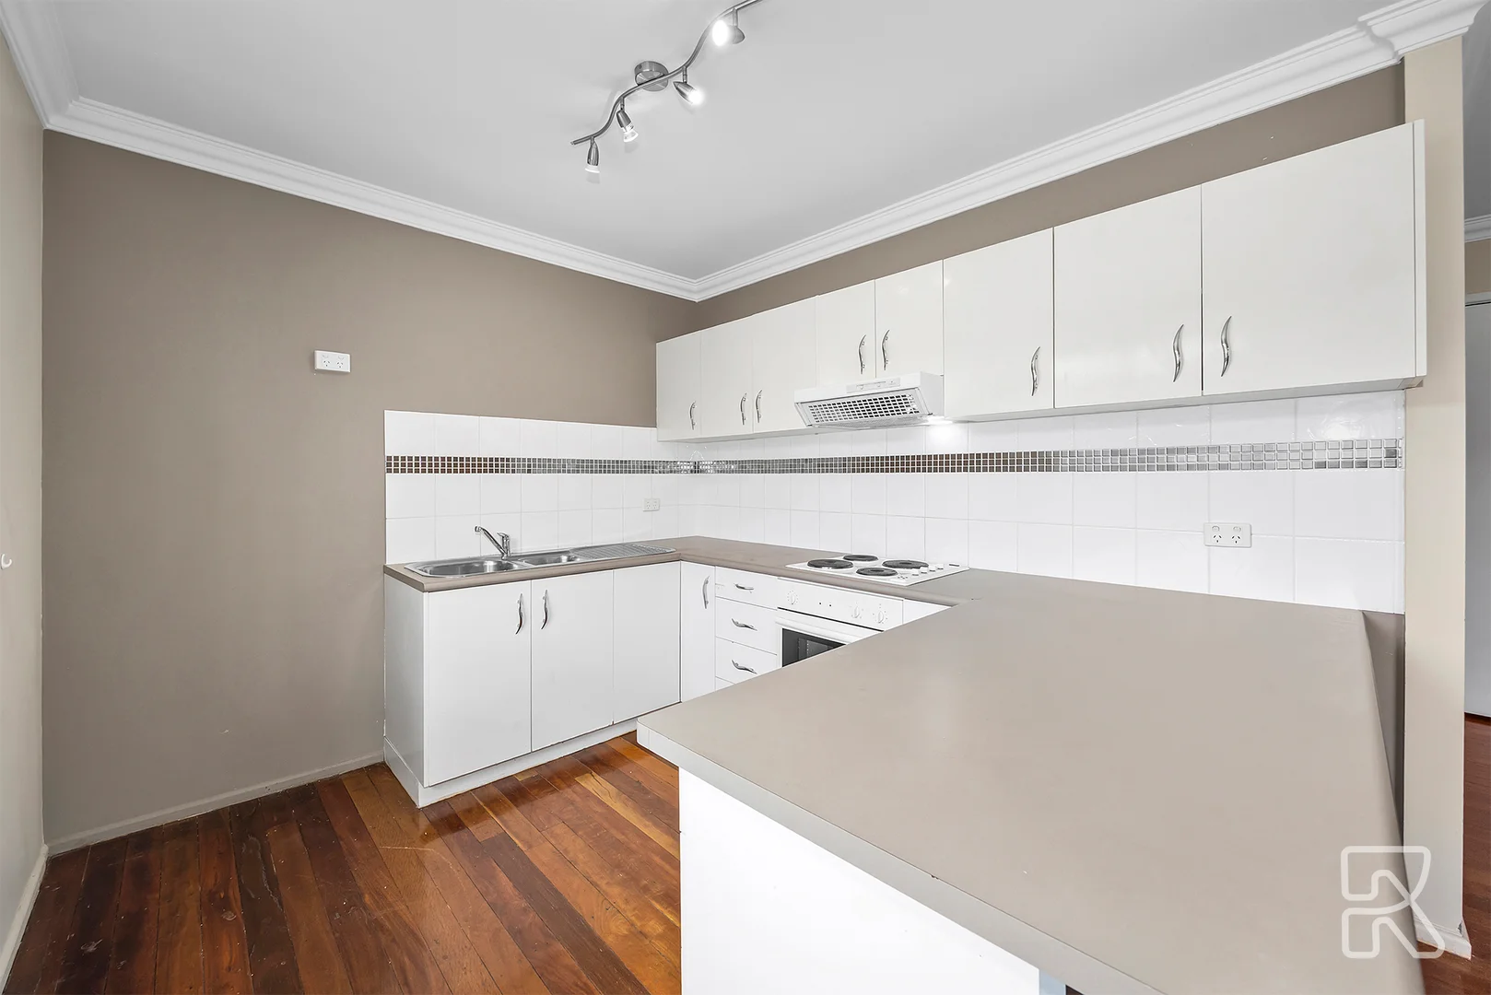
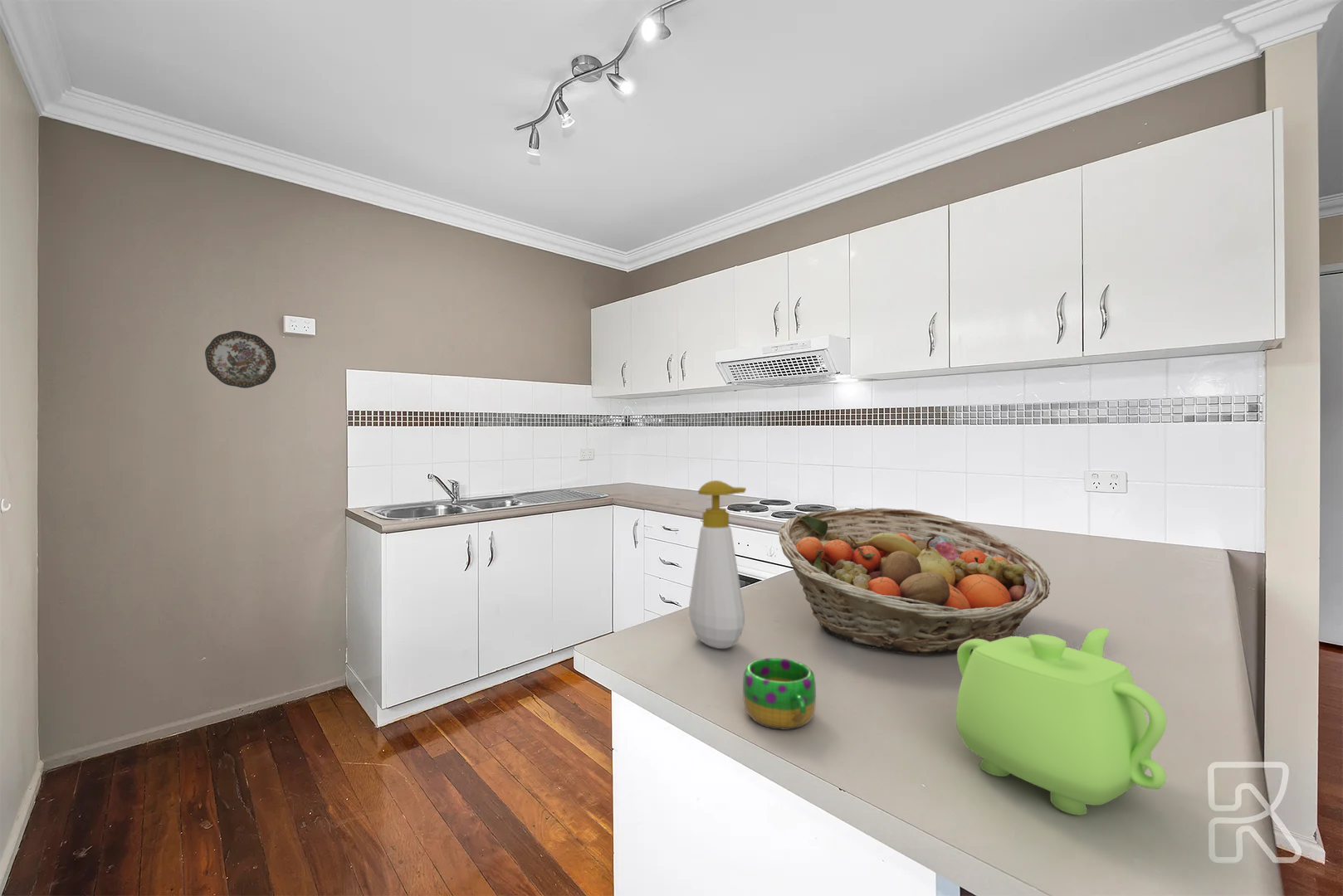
+ teapot (1061, 700)
+ decorative plate (241, 359)
+ mug (783, 696)
+ soap bottle (720, 561)
+ fruit basket (906, 571)
